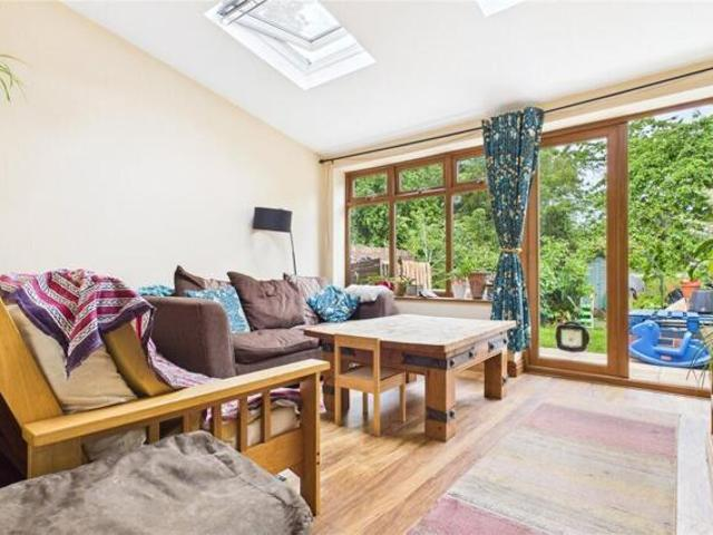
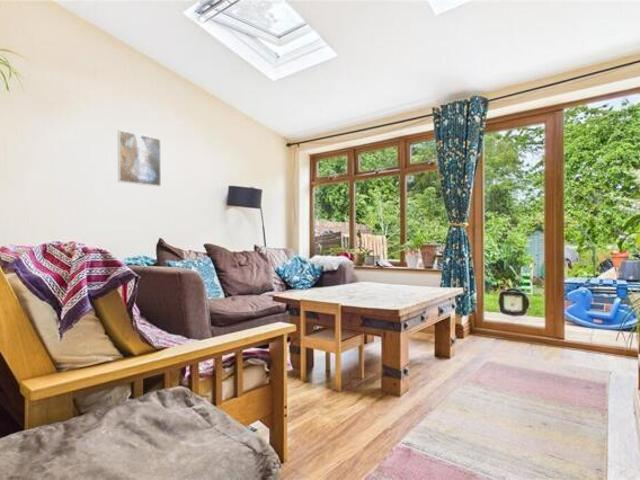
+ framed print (140, 159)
